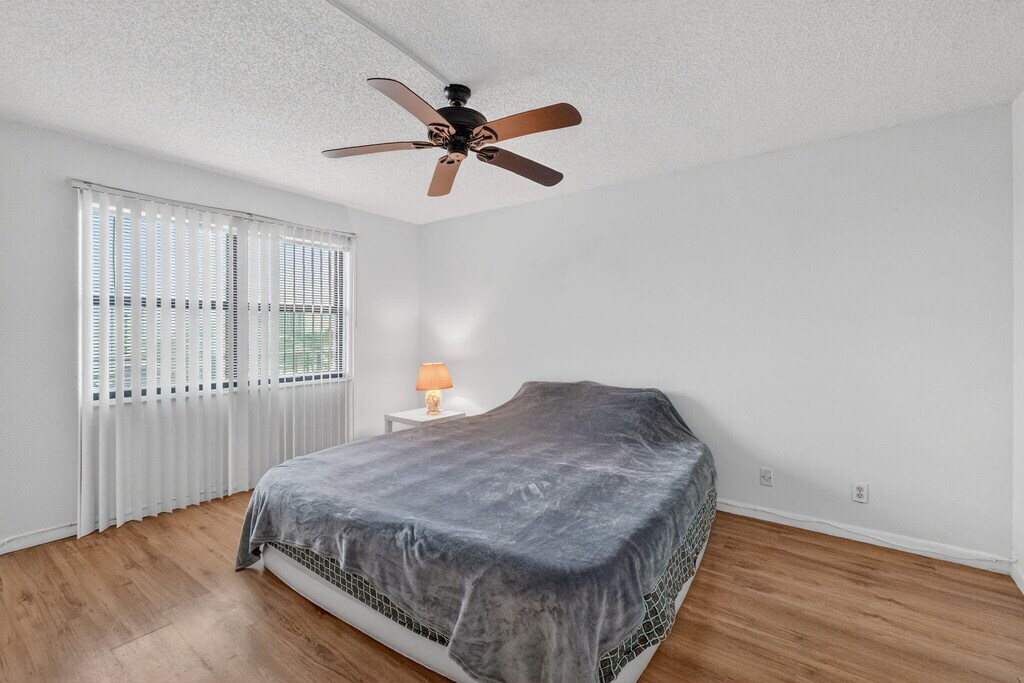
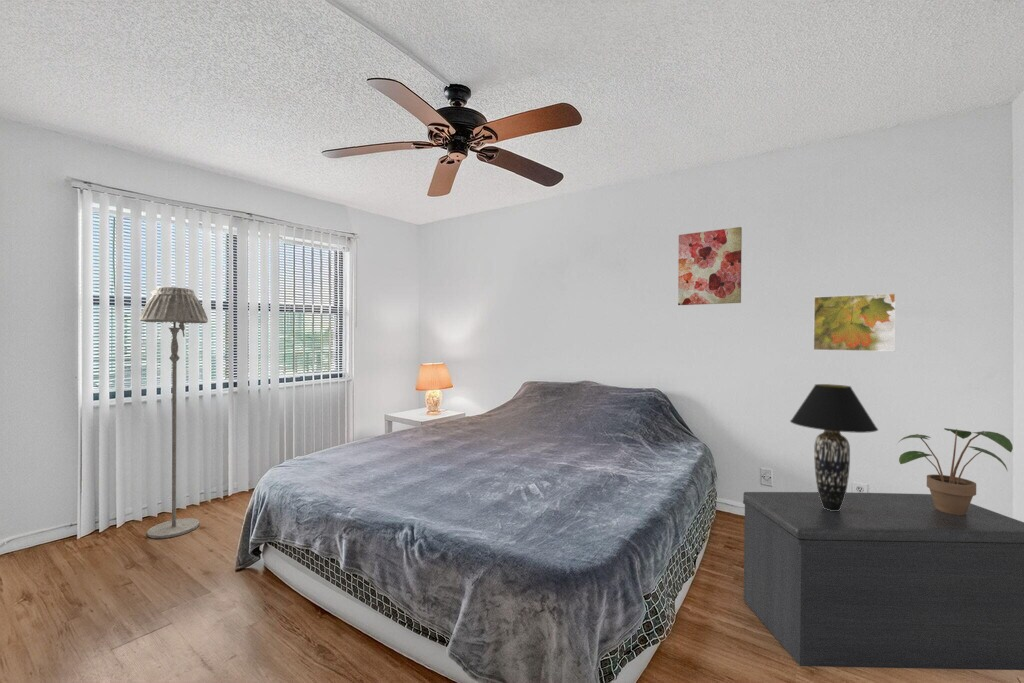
+ wall art (708, 267)
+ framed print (852, 323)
+ bench (879, 570)
+ table lamp (831, 446)
+ potted plant (951, 467)
+ floor lamp (174, 408)
